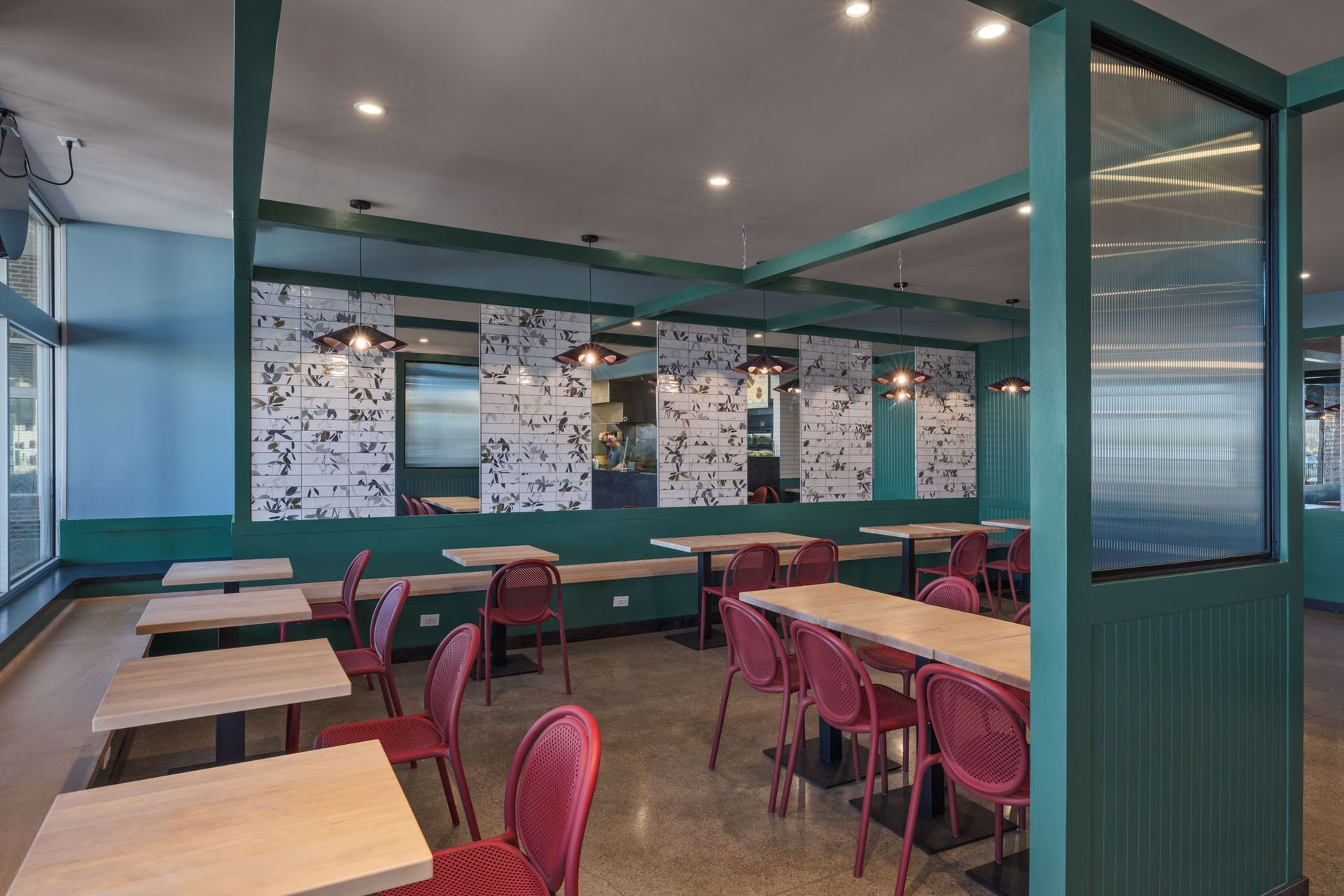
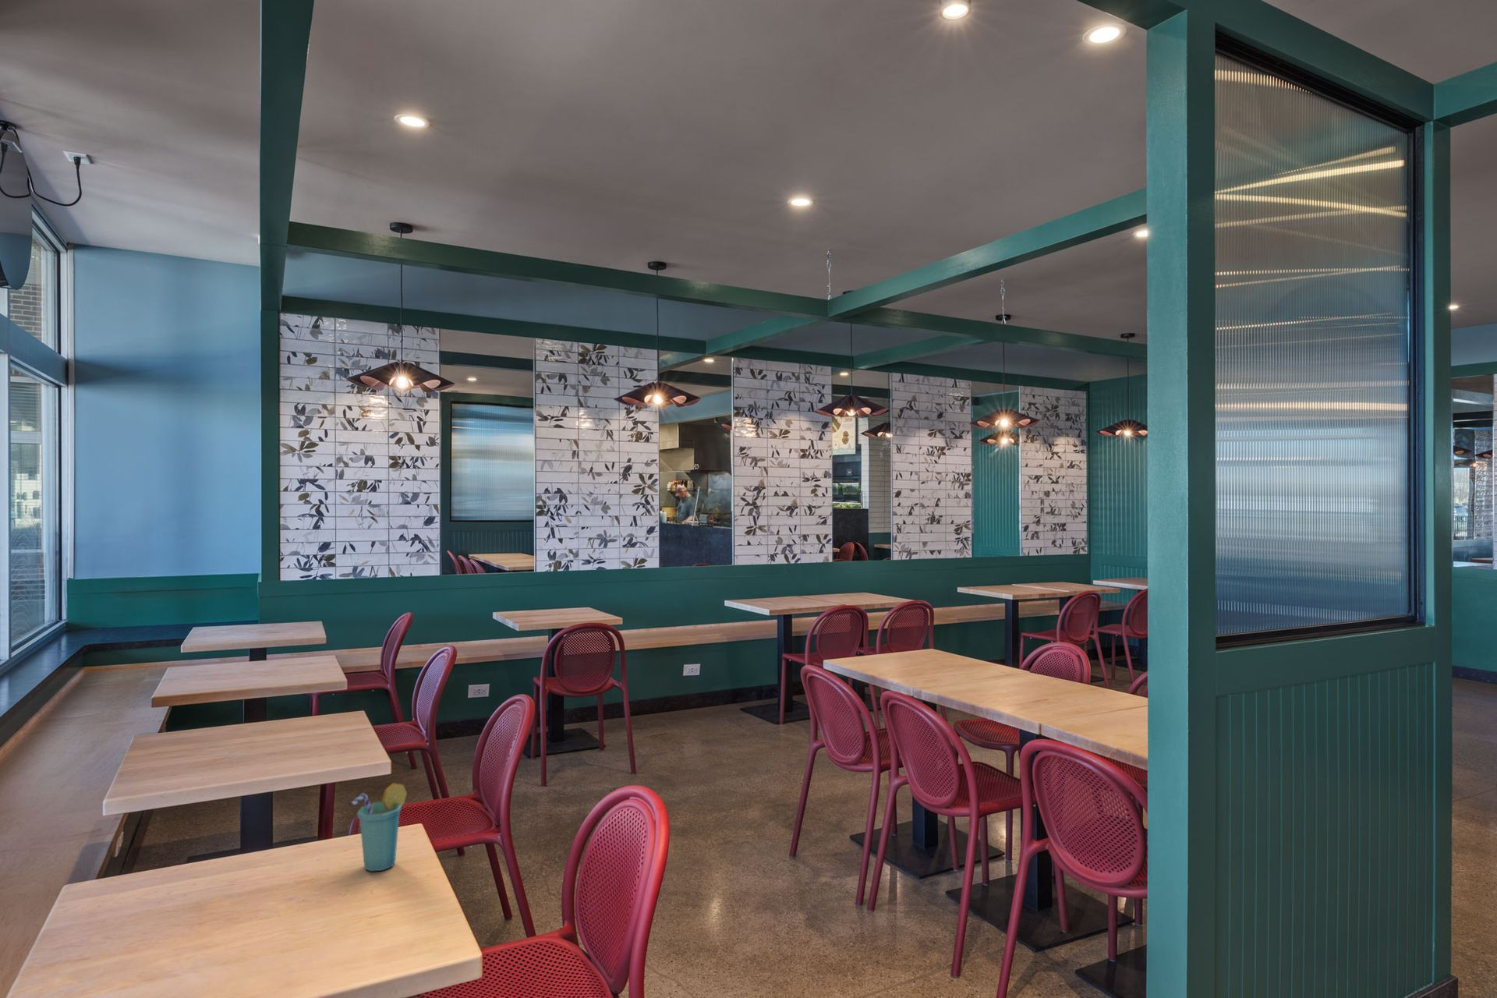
+ cup (376, 826)
